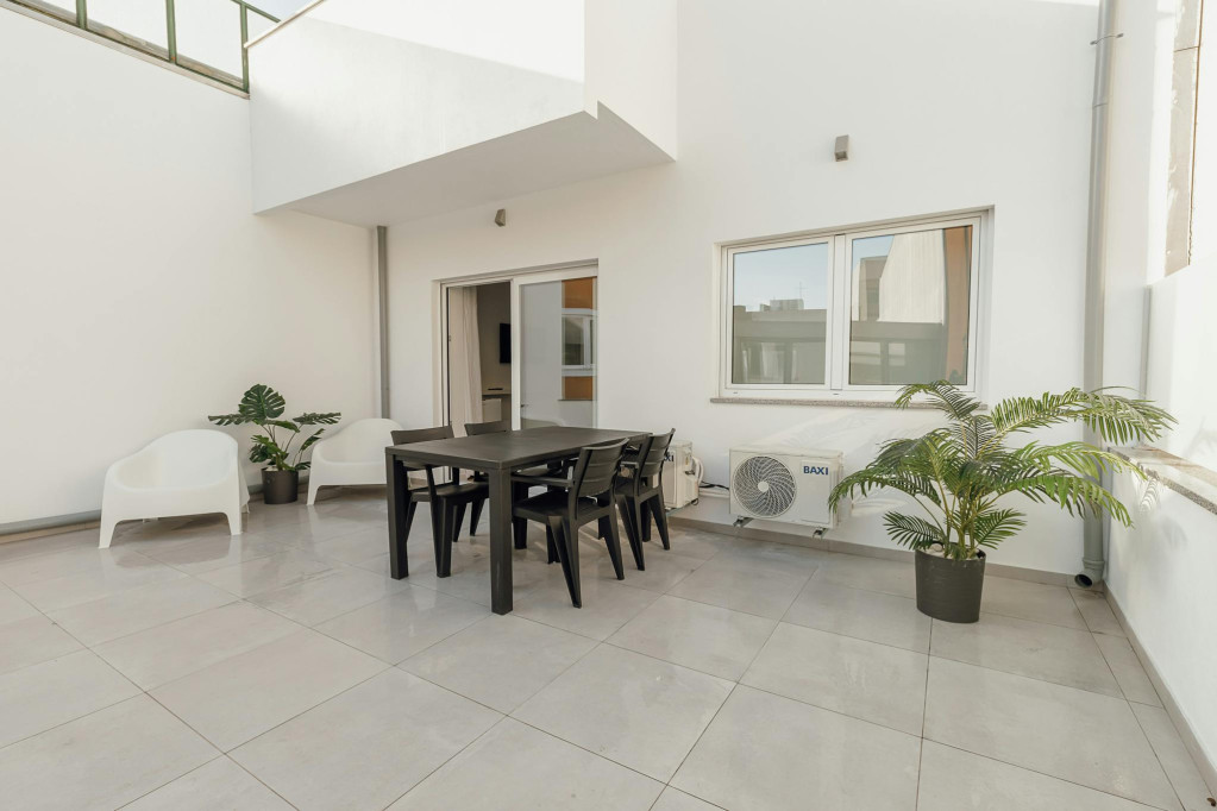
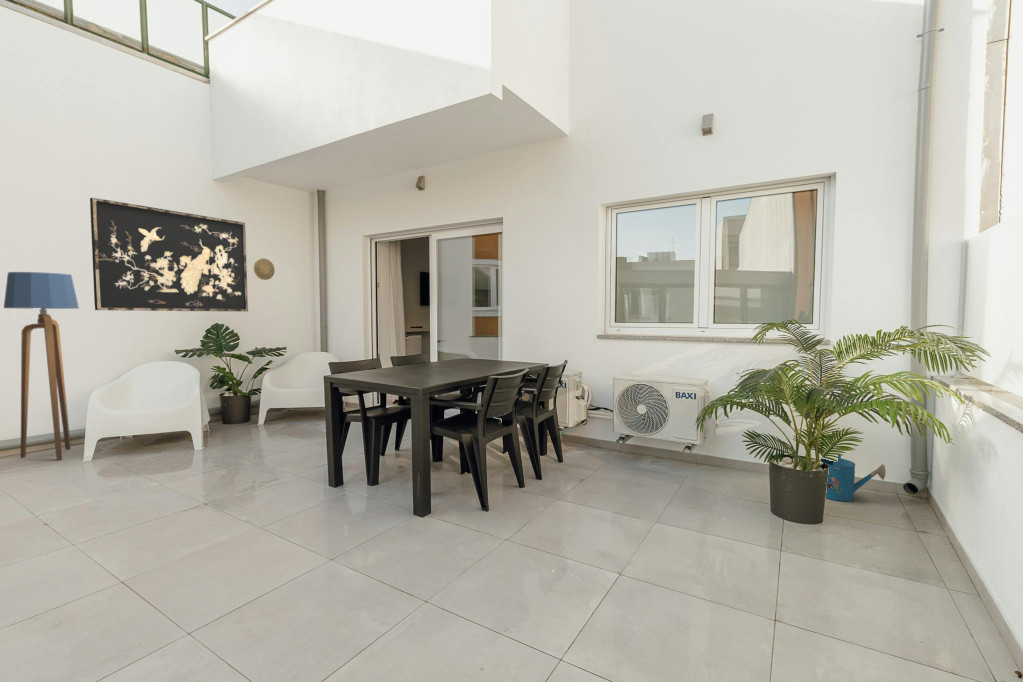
+ decorative wall panel (178, 261)
+ decorative plate (264, 269)
+ floor lamp (48, 366)
+ watering can (849, 473)
